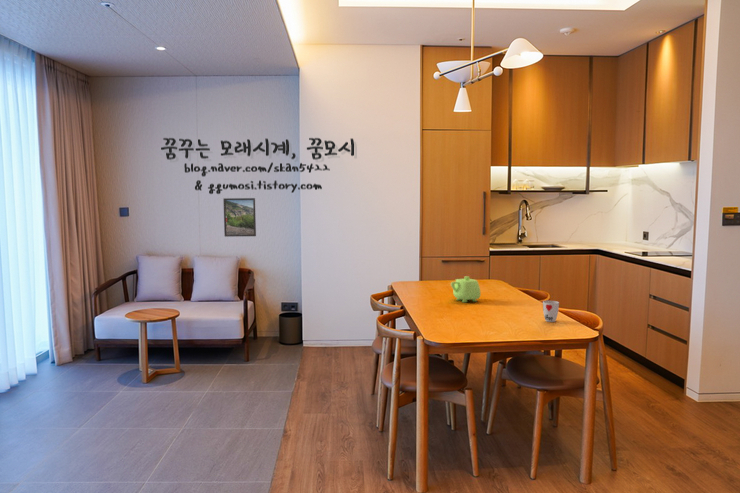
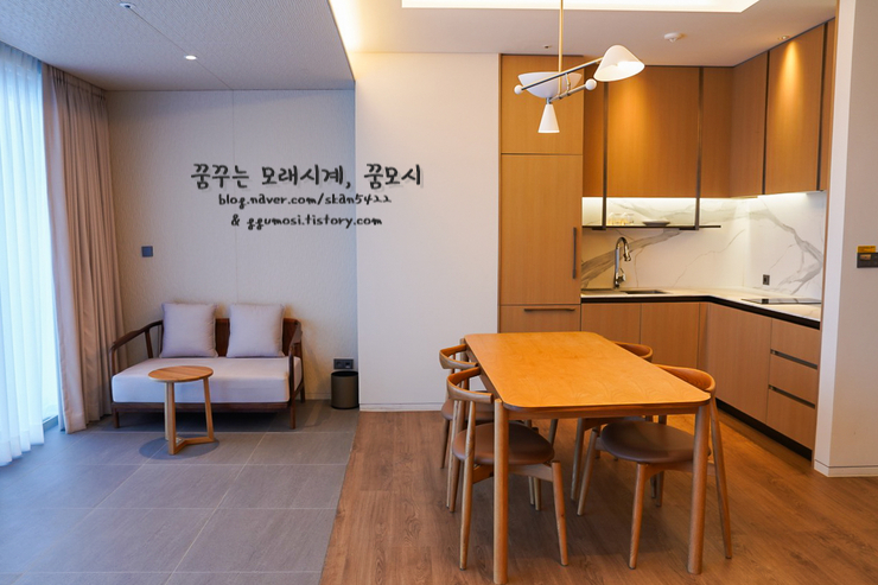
- teapot (462, 288)
- cup (550, 311)
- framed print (239, 217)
